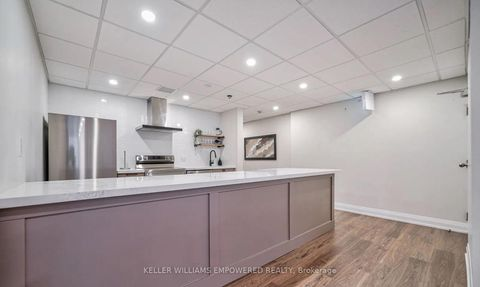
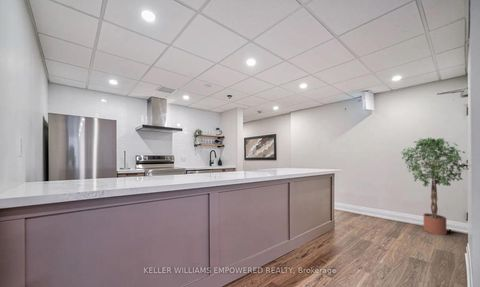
+ potted tree (432, 184)
